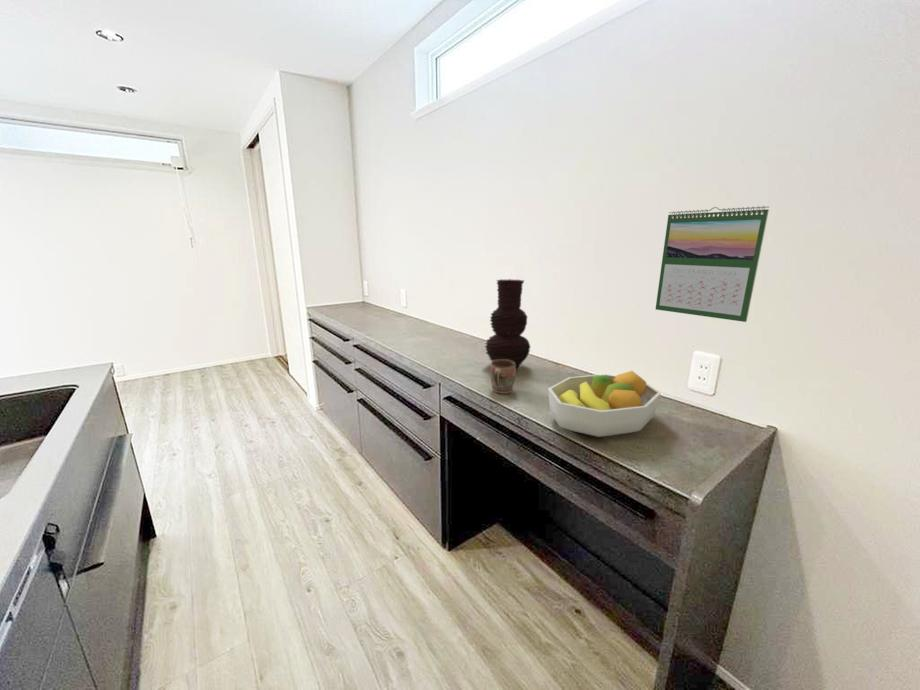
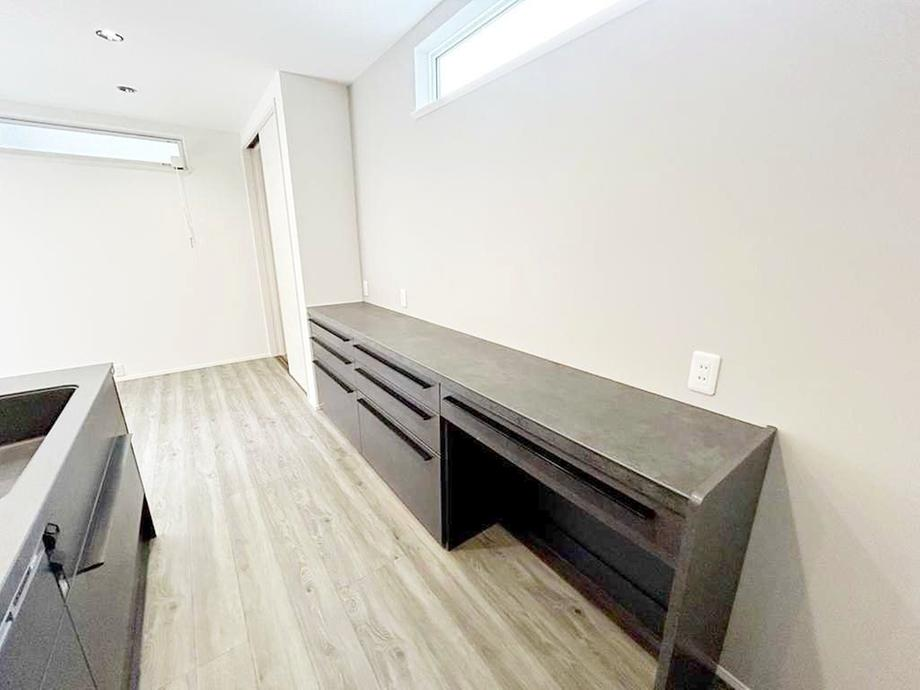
- fruit bowl (602, 398)
- mug (501, 377)
- calendar (705, 262)
- vase (508, 325)
